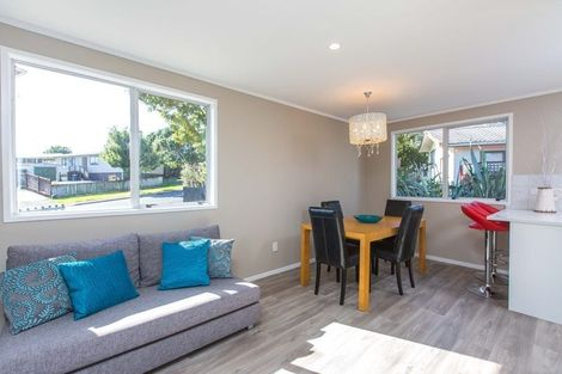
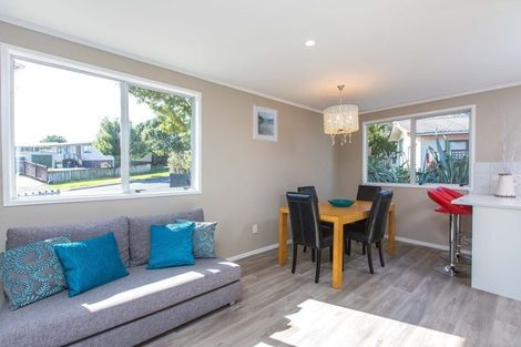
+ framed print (265, 124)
